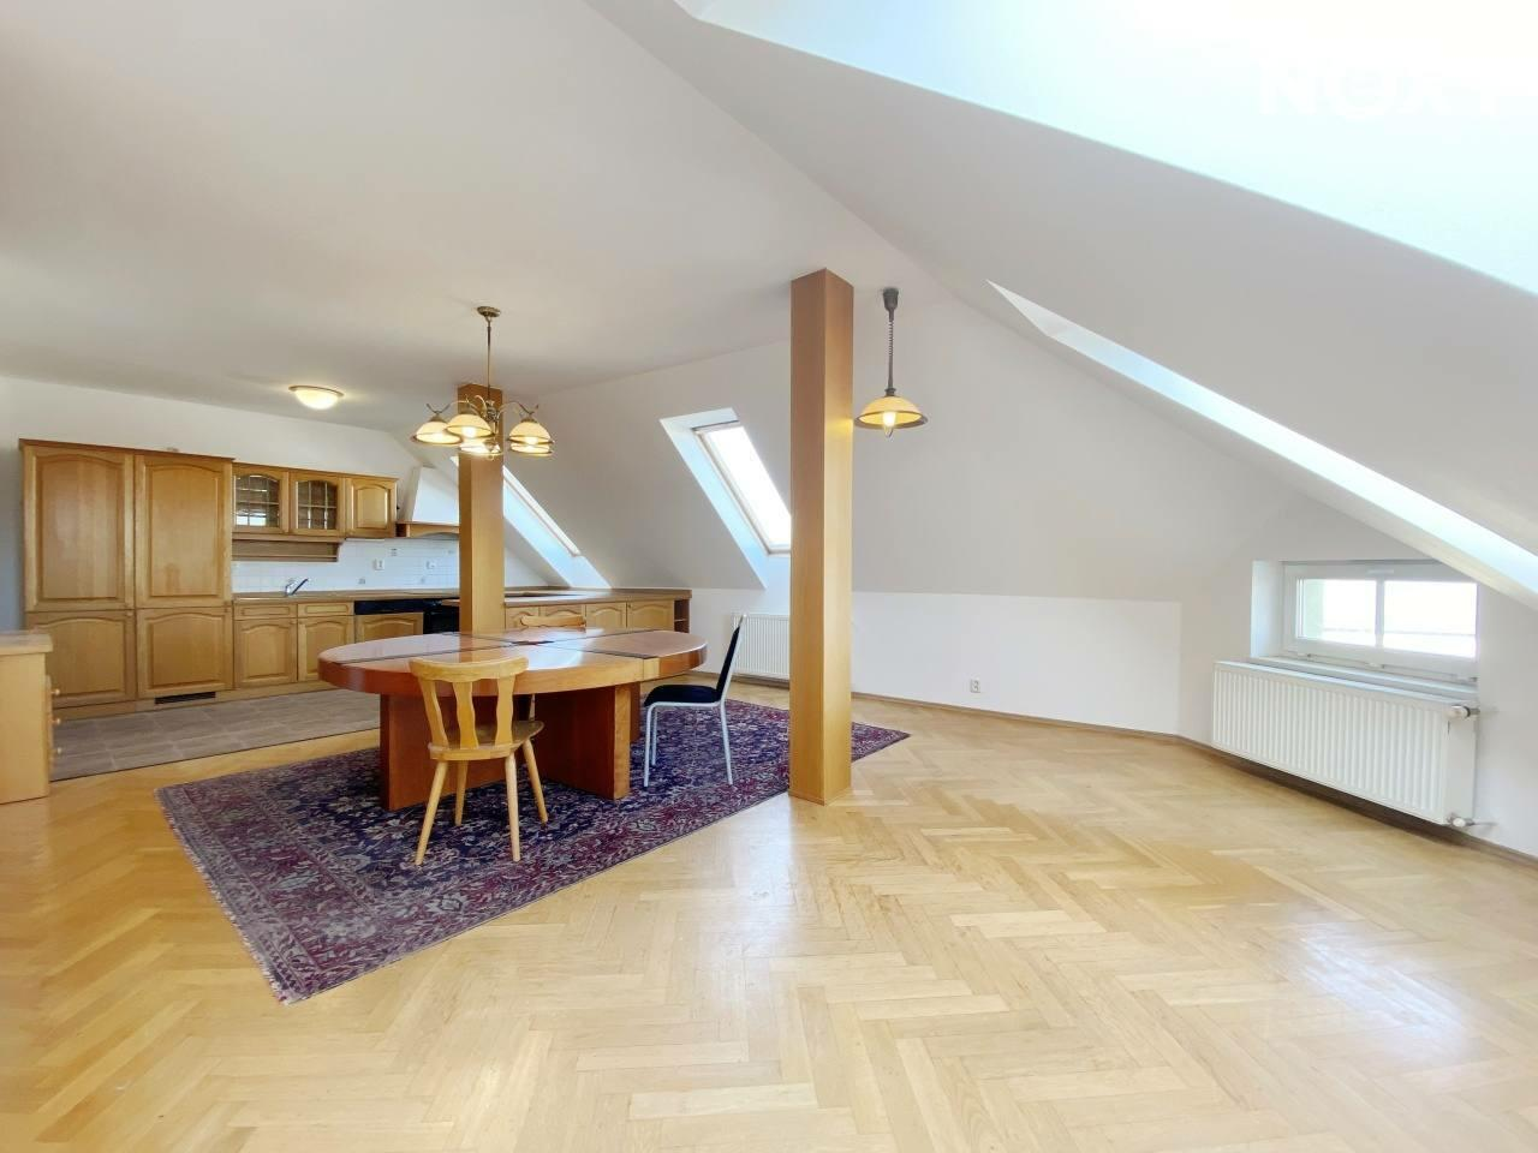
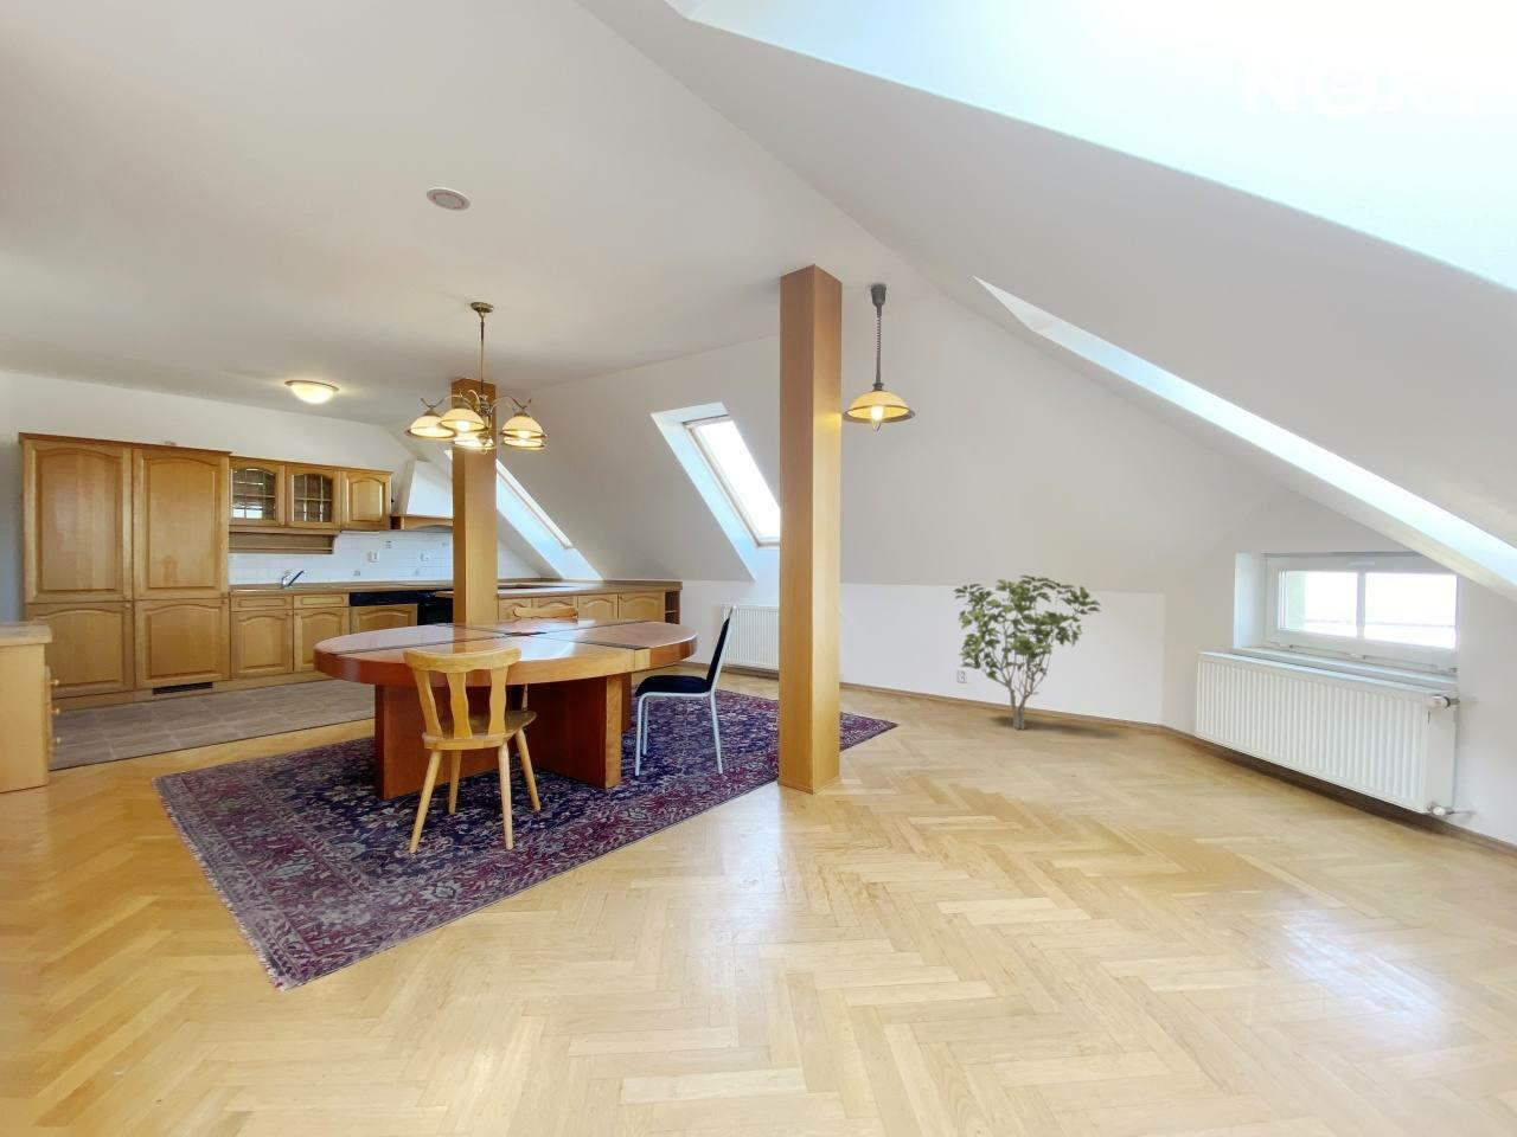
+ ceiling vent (448, 199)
+ shrub (1021, 651)
